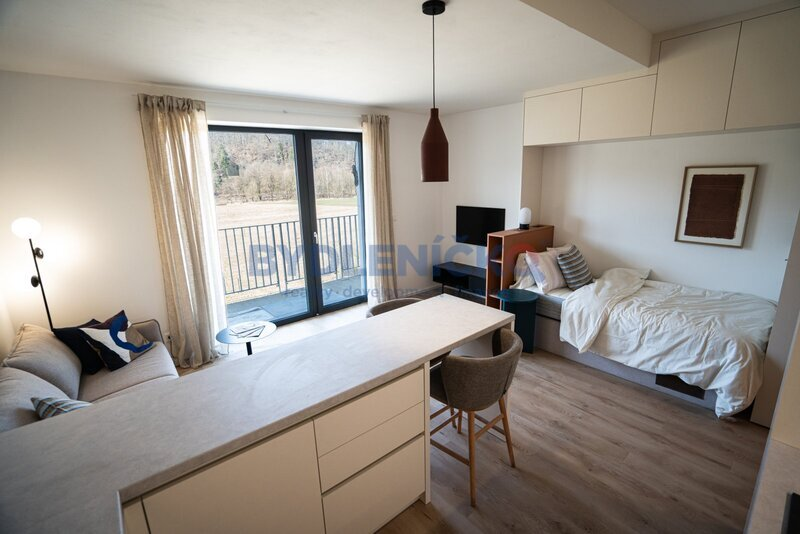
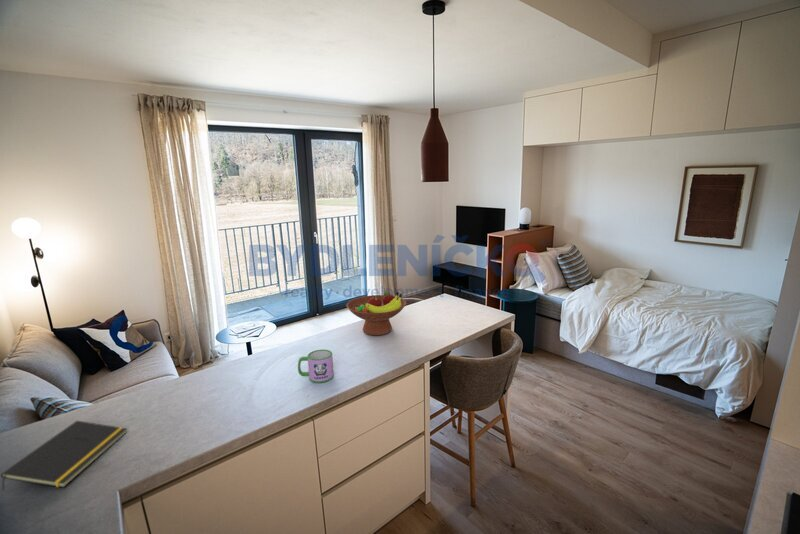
+ mug (315, 366)
+ notepad (70, 450)
+ fruit bowl (376, 311)
